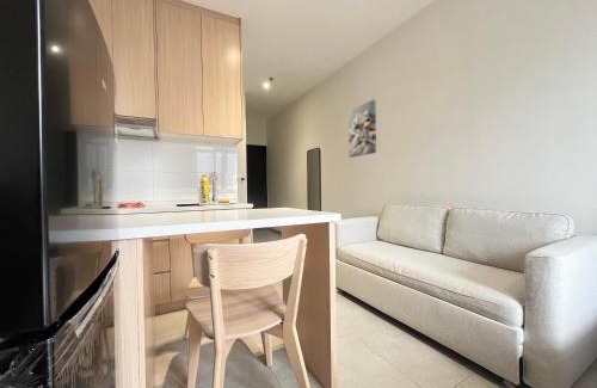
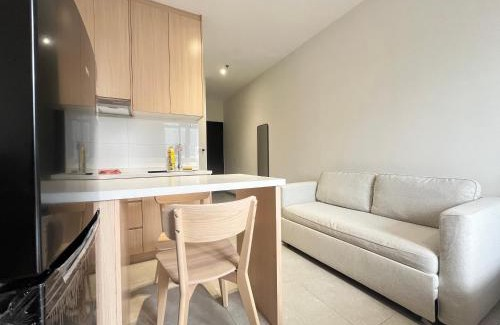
- wall art (361, 130)
